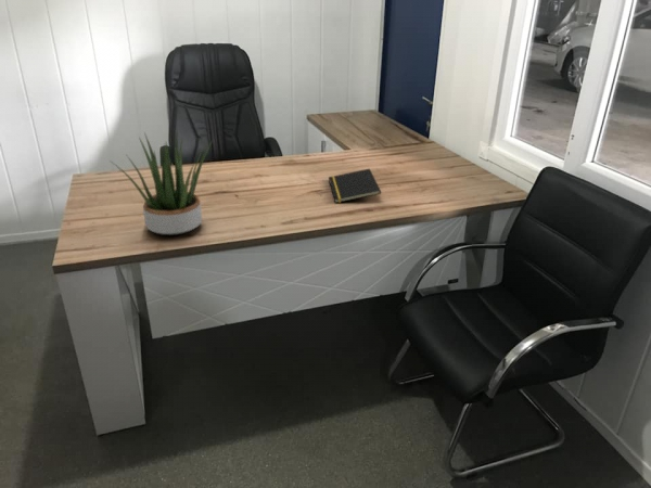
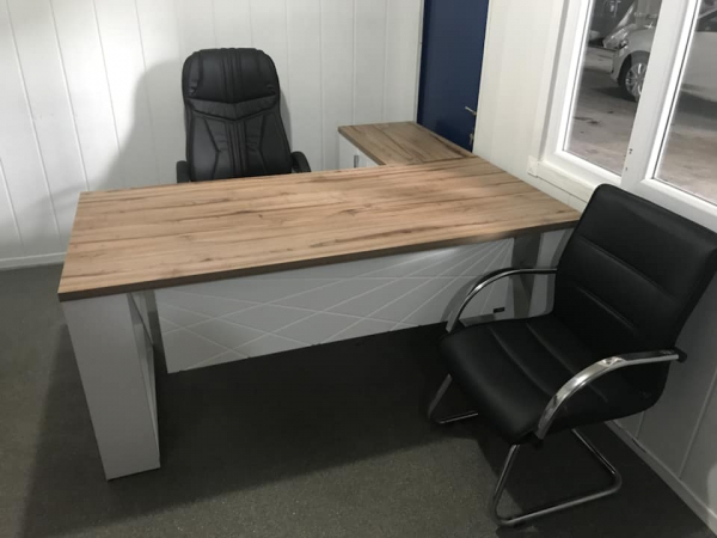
- potted plant (169, 183)
- notepad (353, 184)
